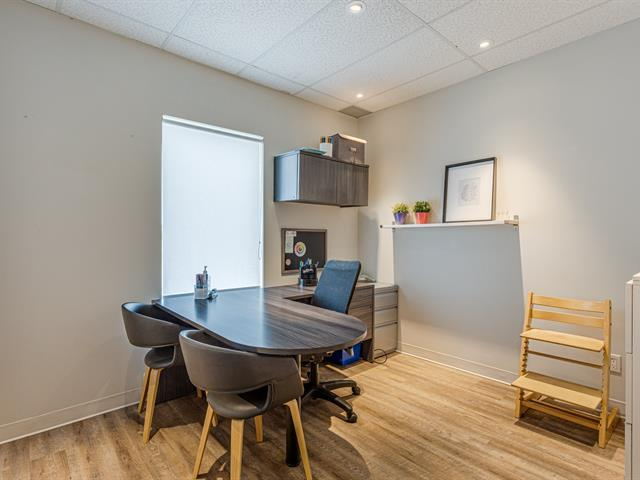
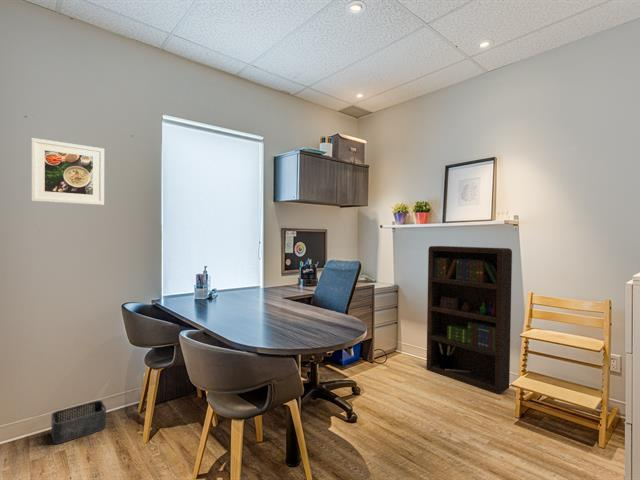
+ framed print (69, 173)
+ bookcase (466, 312)
+ storage bin (79, 420)
